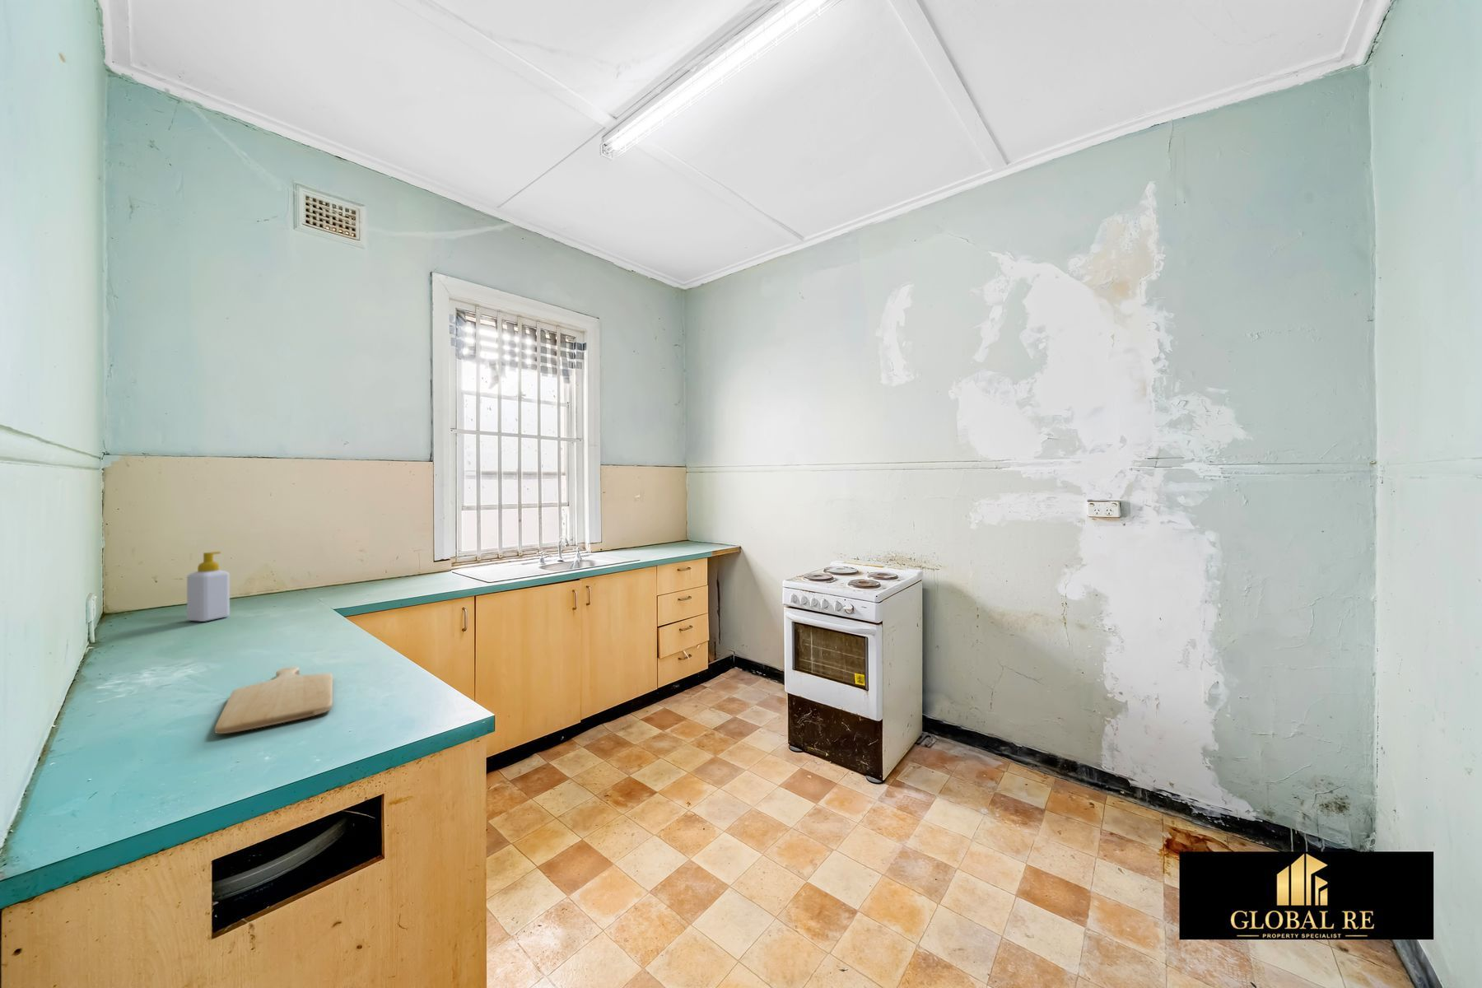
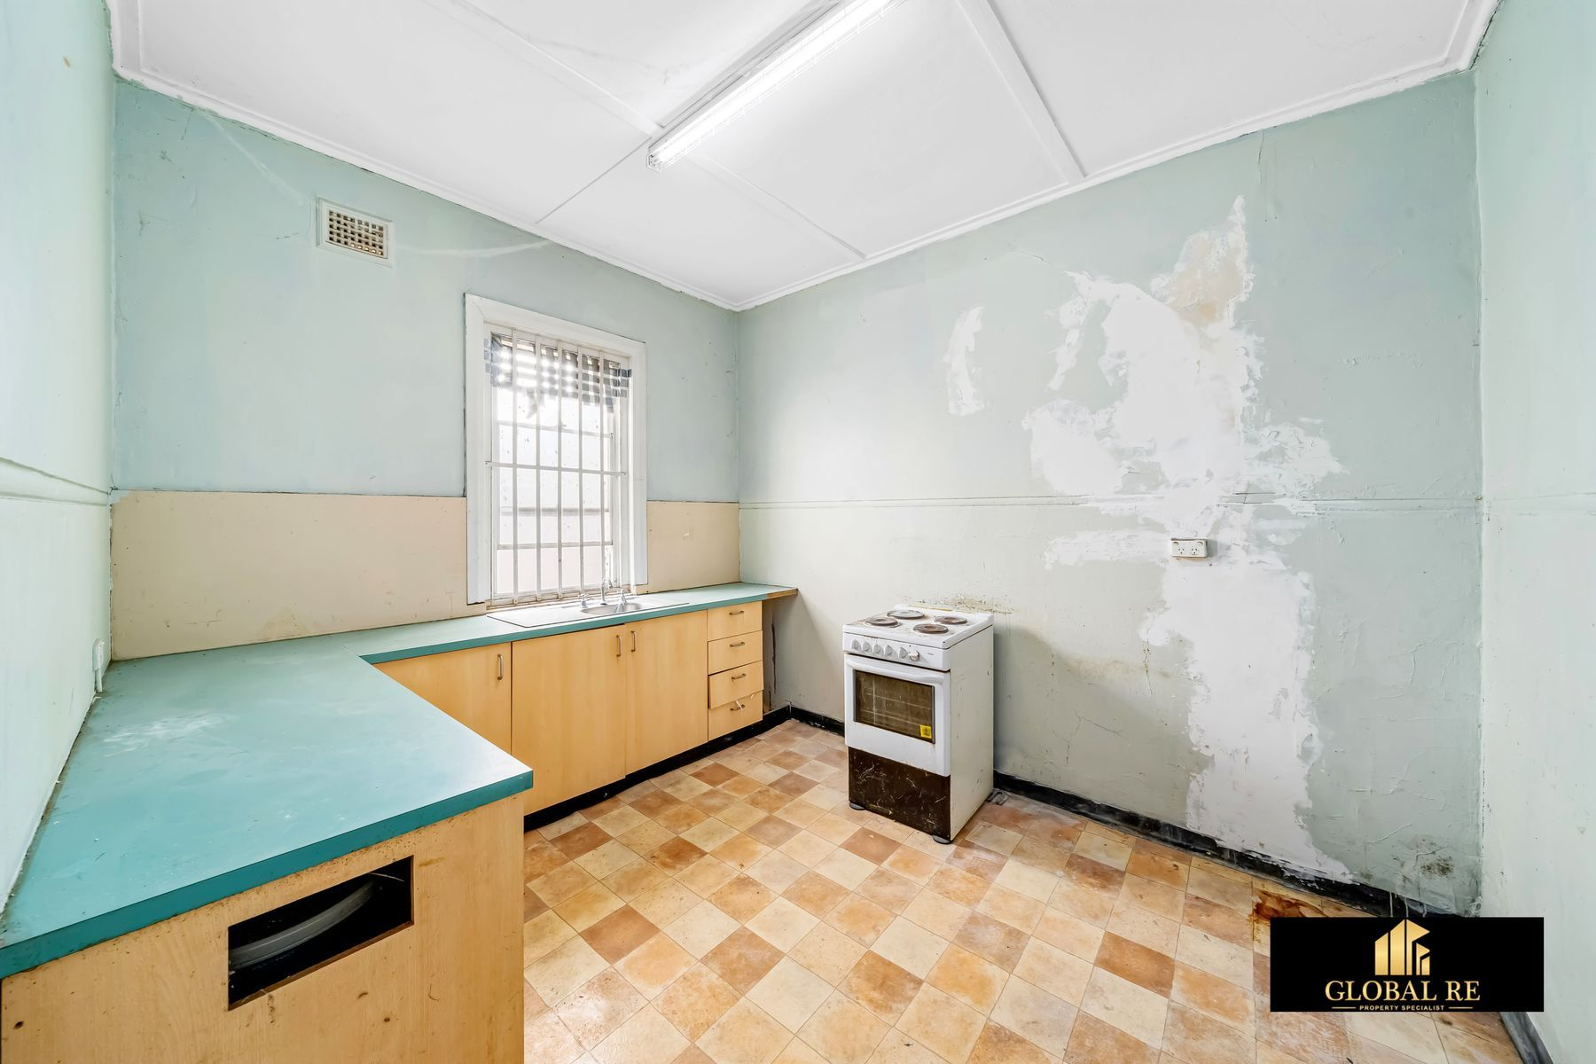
- soap bottle (208, 586)
- chopping board (282, 691)
